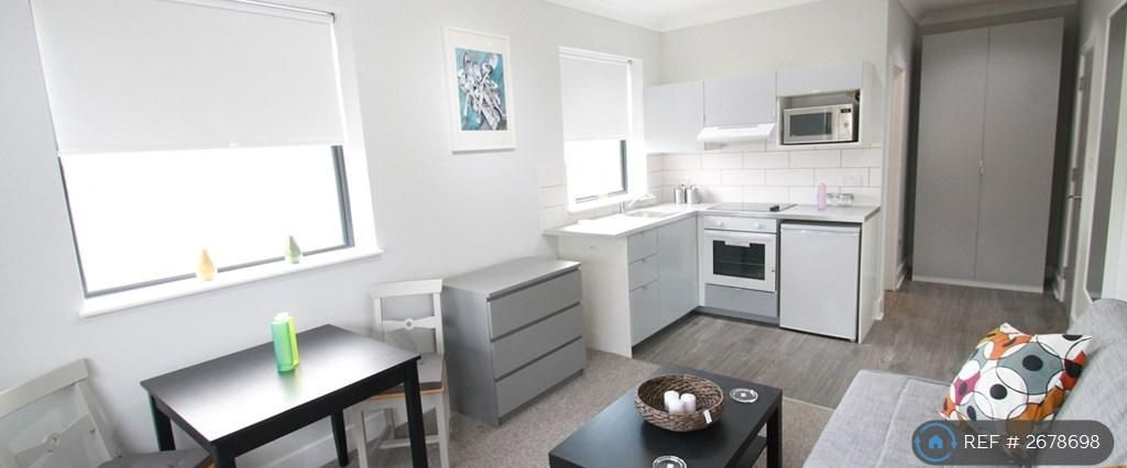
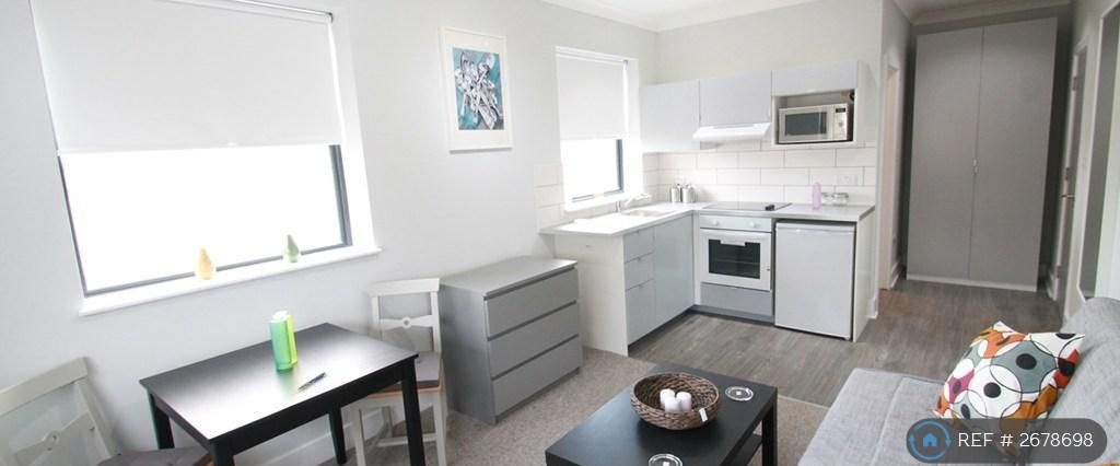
+ pen (312, 381)
